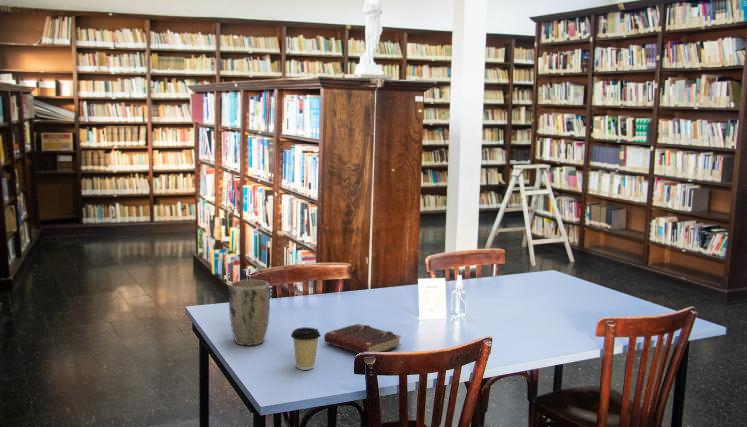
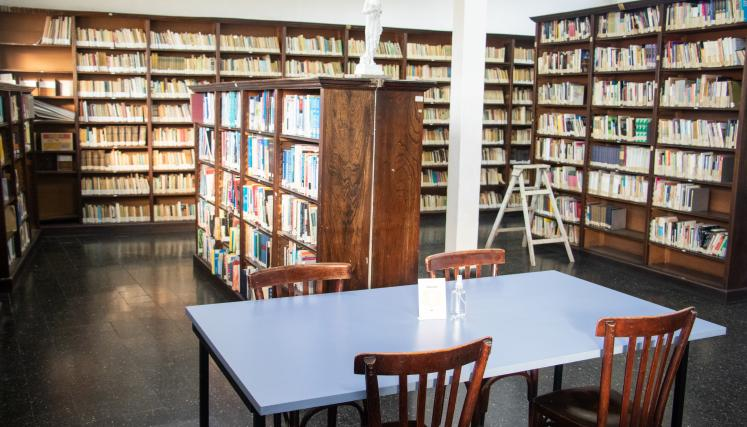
- coffee cup (305, 348)
- plant pot (249, 312)
- book (362, 338)
